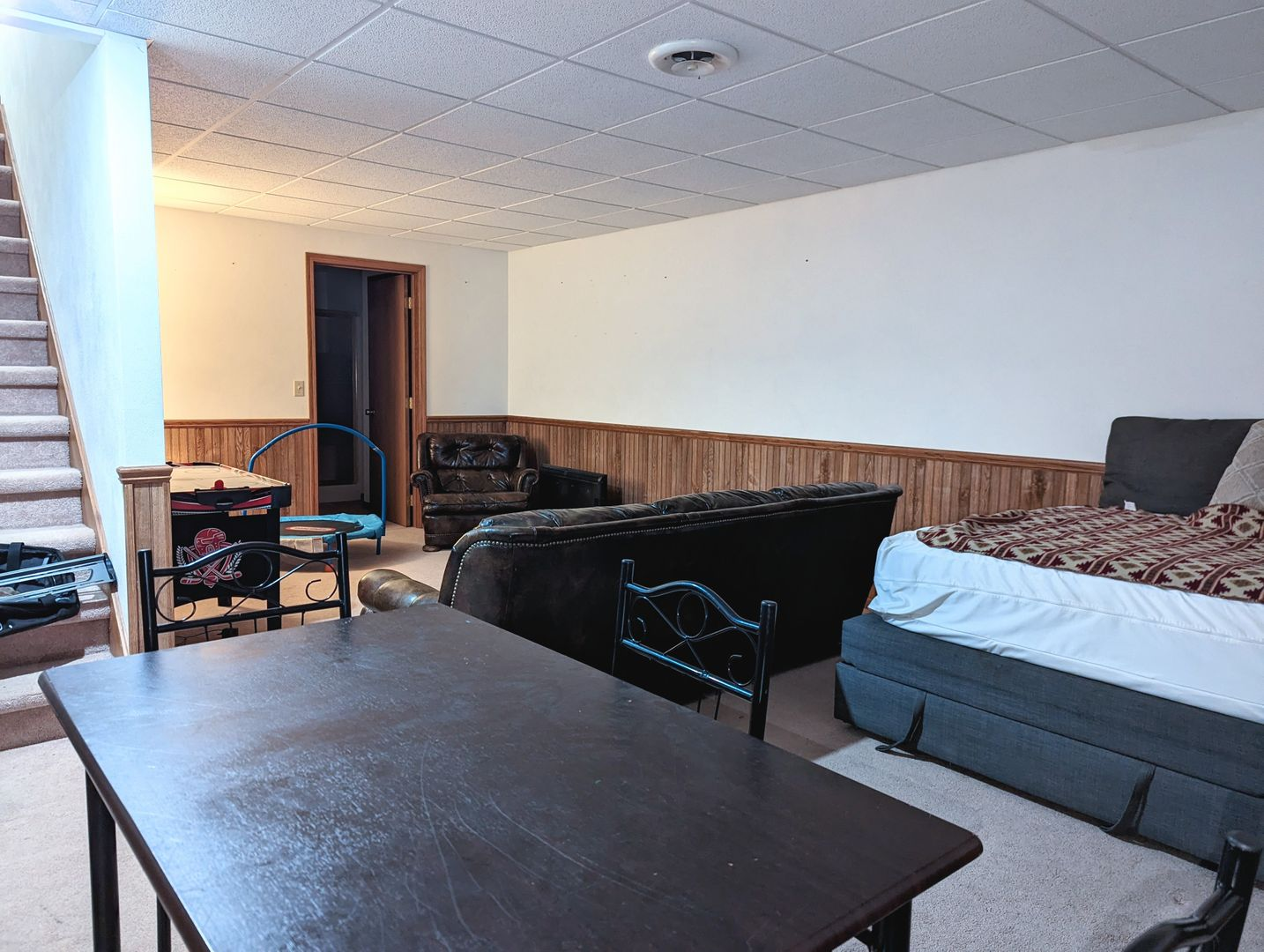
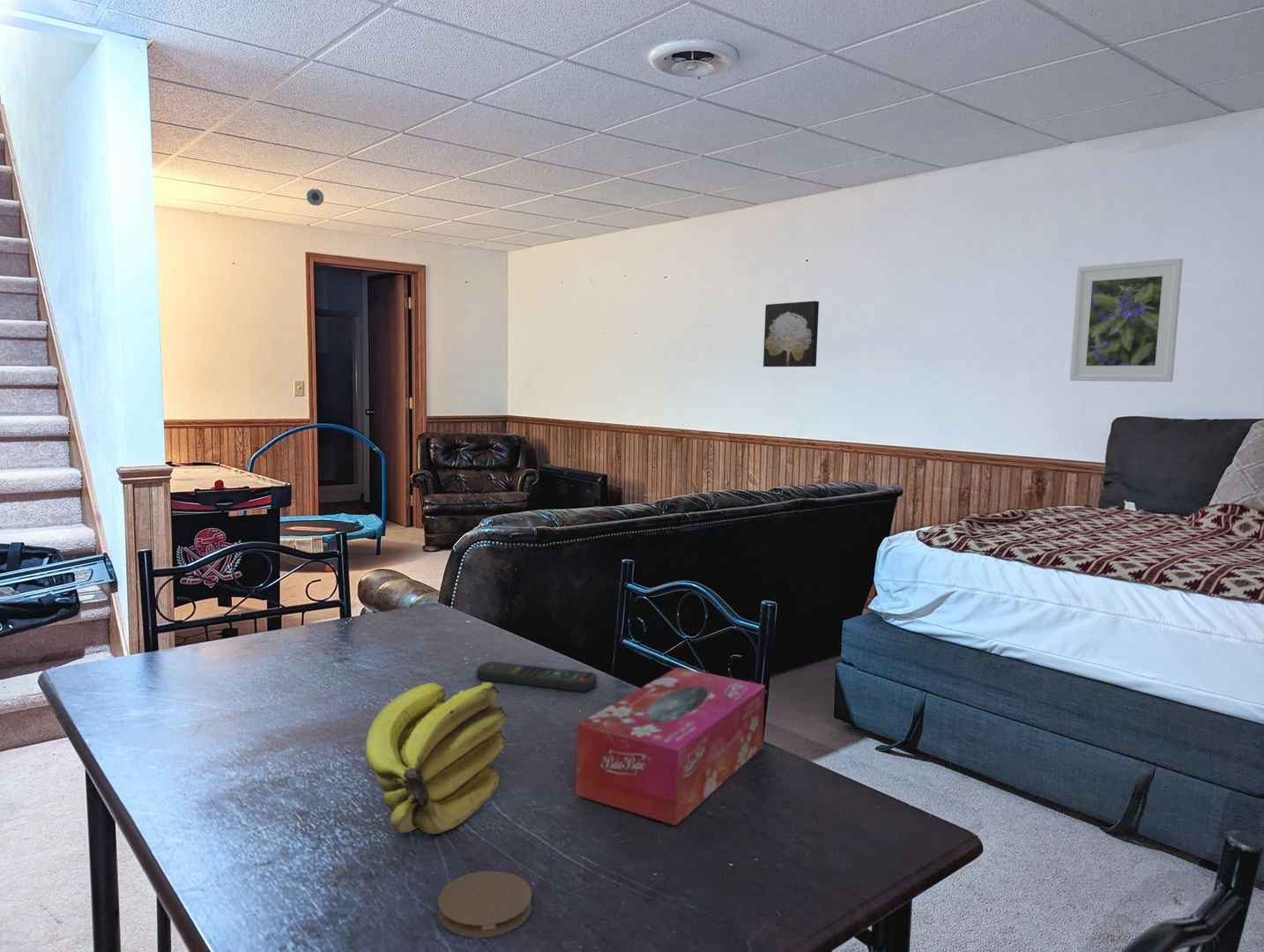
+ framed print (1123, 322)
+ remote control (536, 675)
+ coaster (485, 902)
+ tissue box (676, 736)
+ smoke detector (315, 197)
+ wall art (790, 335)
+ banana (438, 759)
